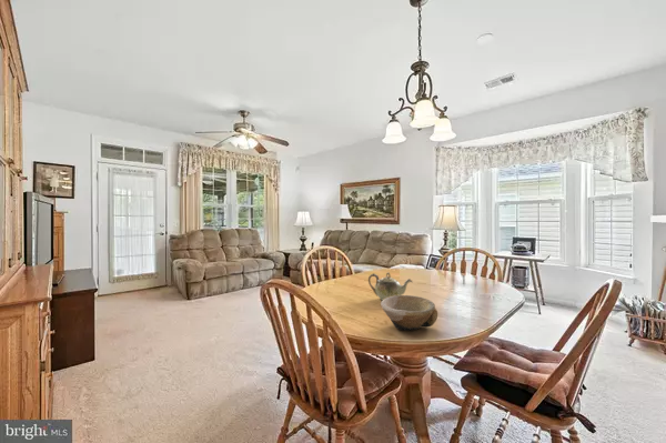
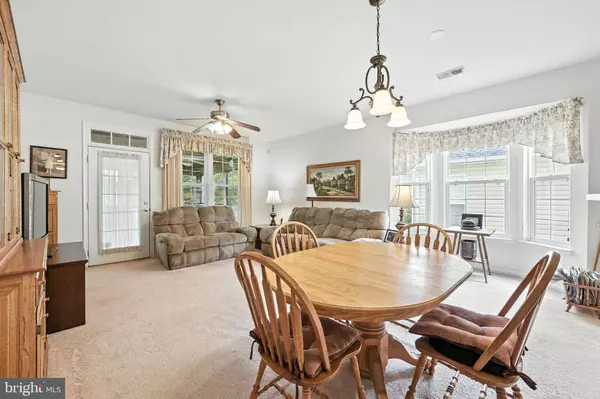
- bowl (408, 314)
- teapot (390, 285)
